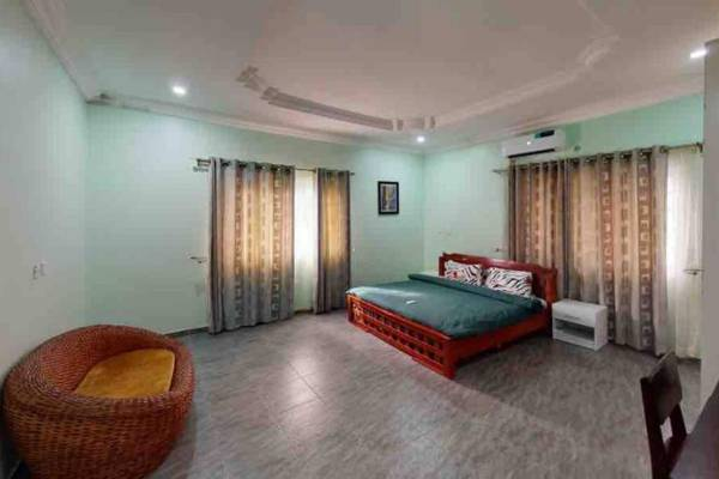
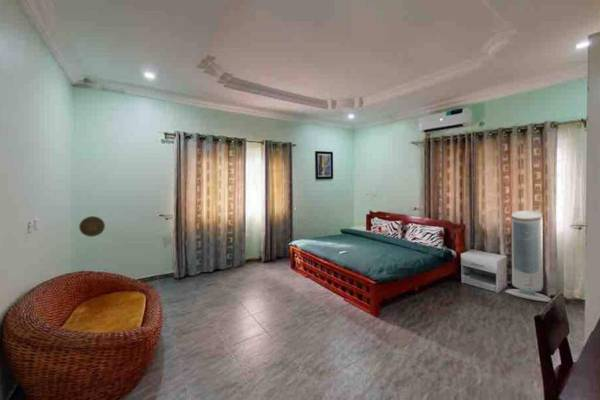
+ air purifier (526, 253)
+ decorative plate (92, 226)
